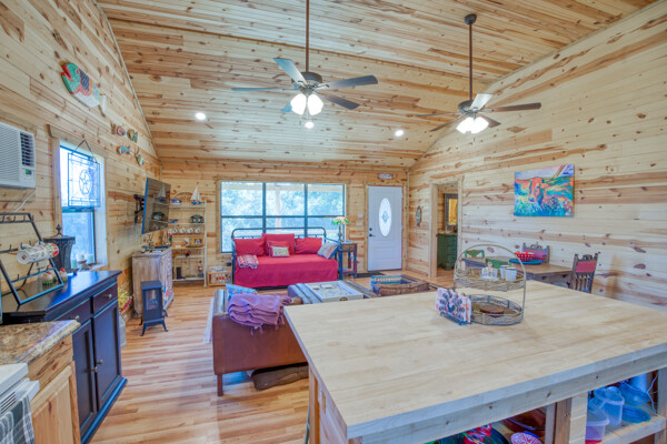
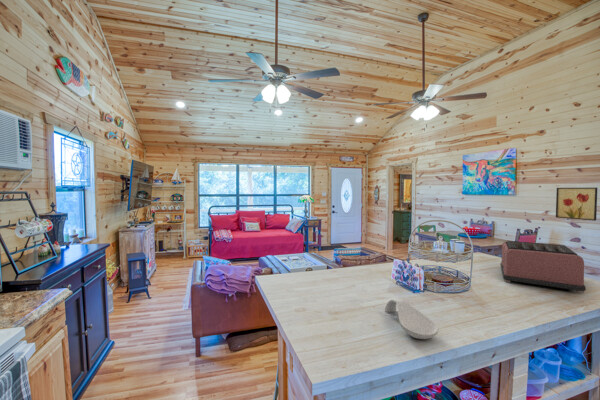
+ spoon rest (407, 316)
+ toaster (537, 262)
+ wall art (575, 203)
